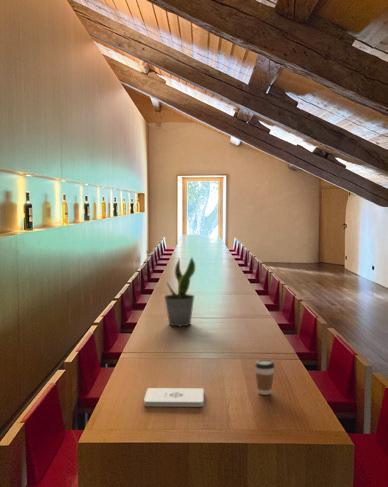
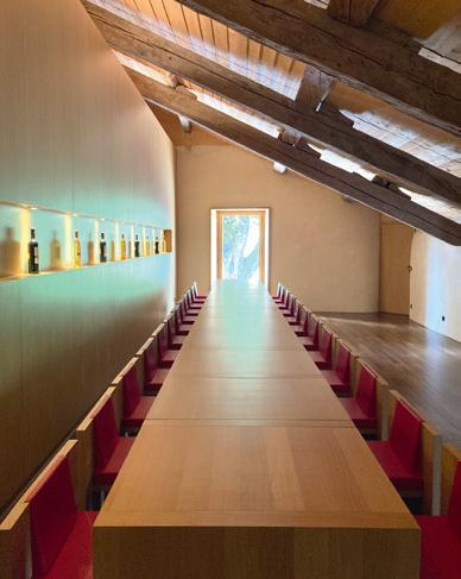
- coffee cup (264, 377)
- notepad (174, 397)
- potted plant (179, 290)
